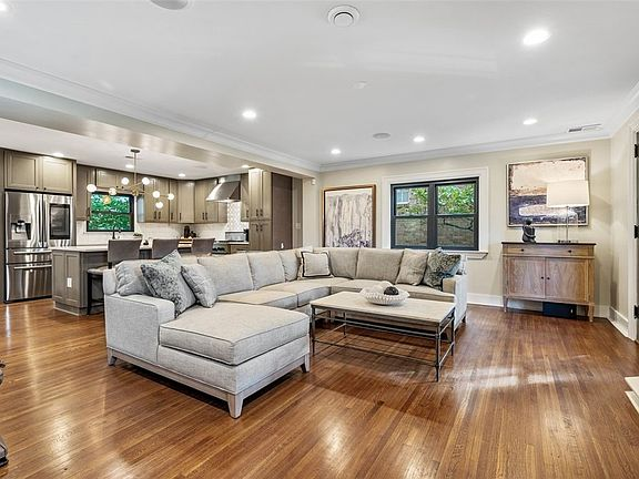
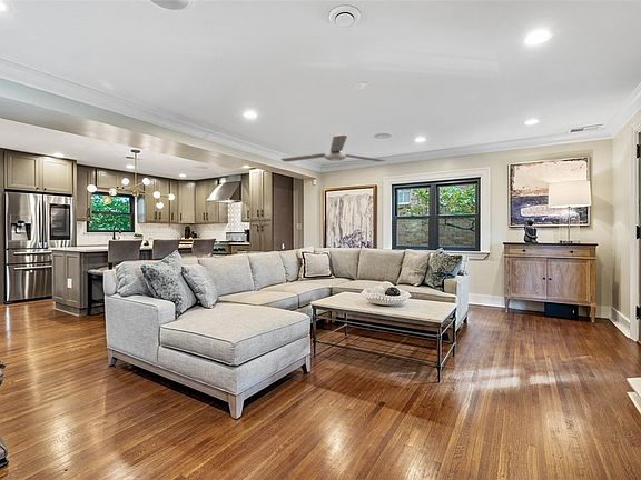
+ ceiling fan (333, 147)
